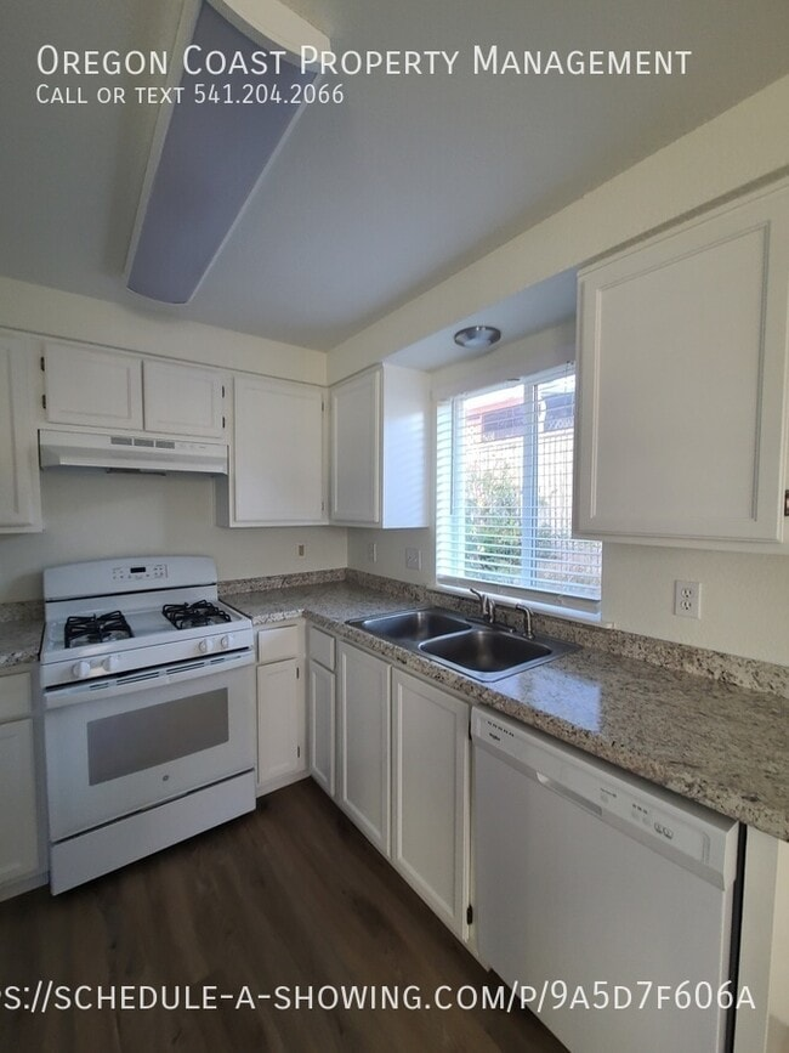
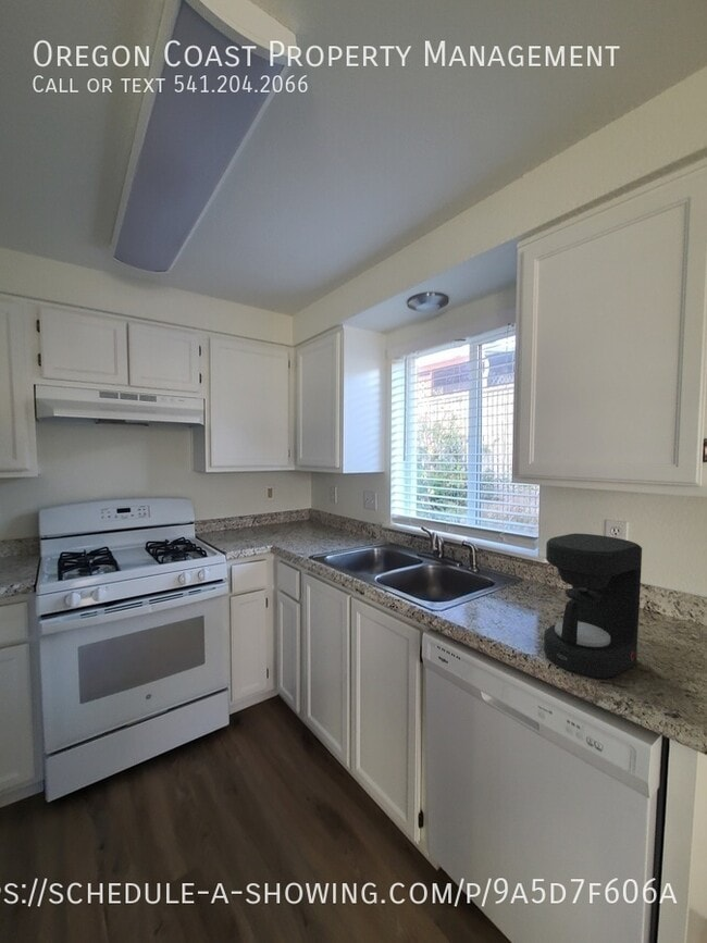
+ coffee maker (590, 599)
